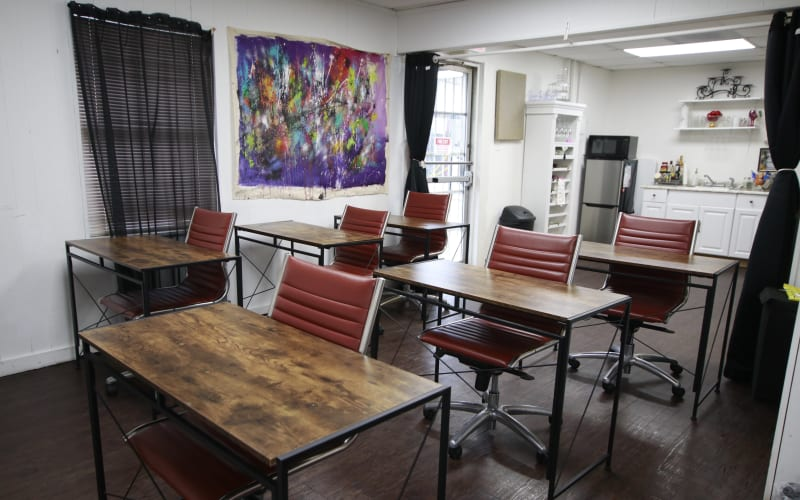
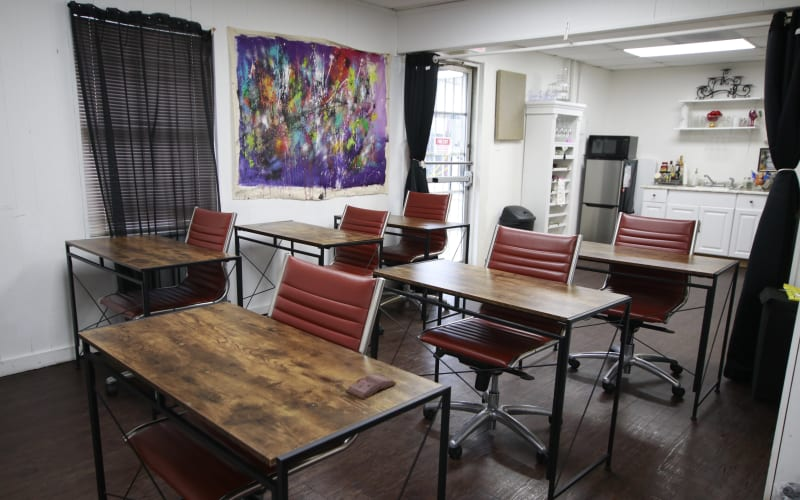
+ book (371, 383)
